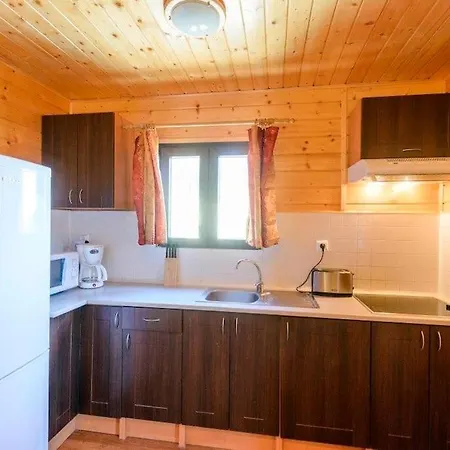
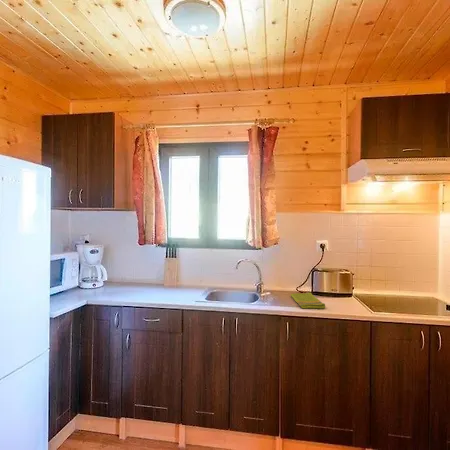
+ dish towel (306, 299)
